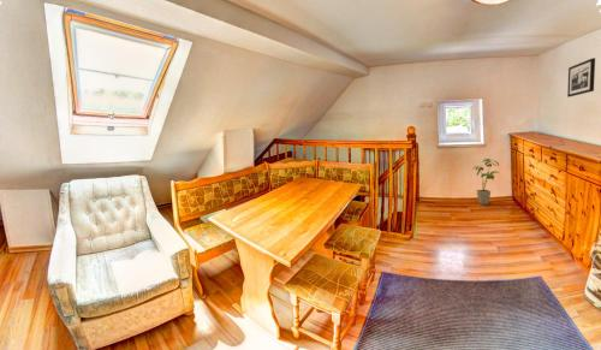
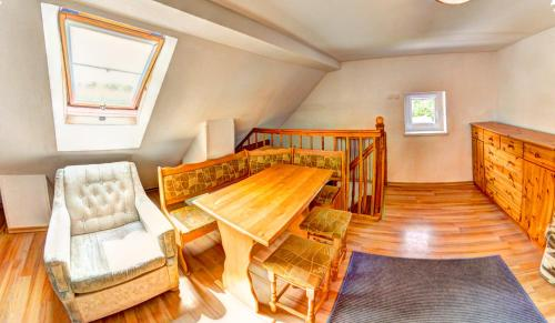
- house plant (486, 180)
- picture frame (579, 78)
